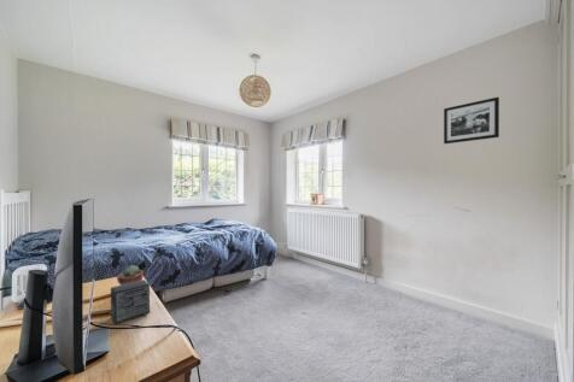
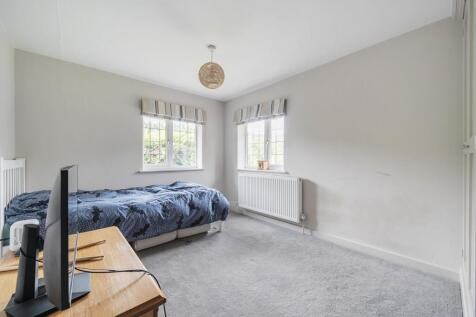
- picture frame (469, 122)
- small box (130, 300)
- potted succulent (130, 280)
